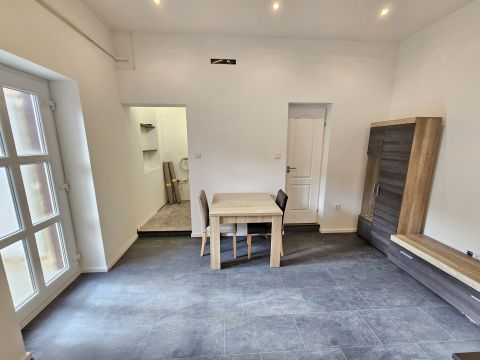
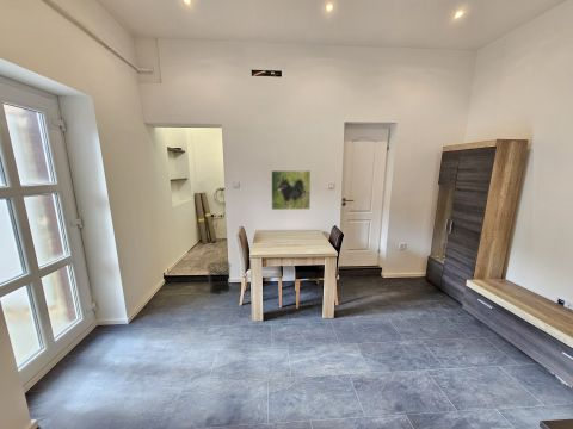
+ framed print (290, 189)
+ waste bin (218, 278)
